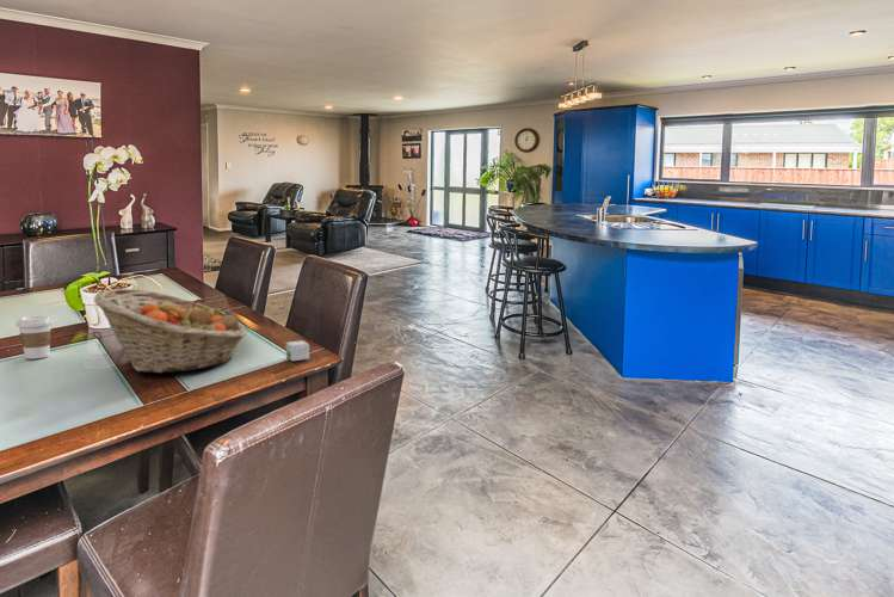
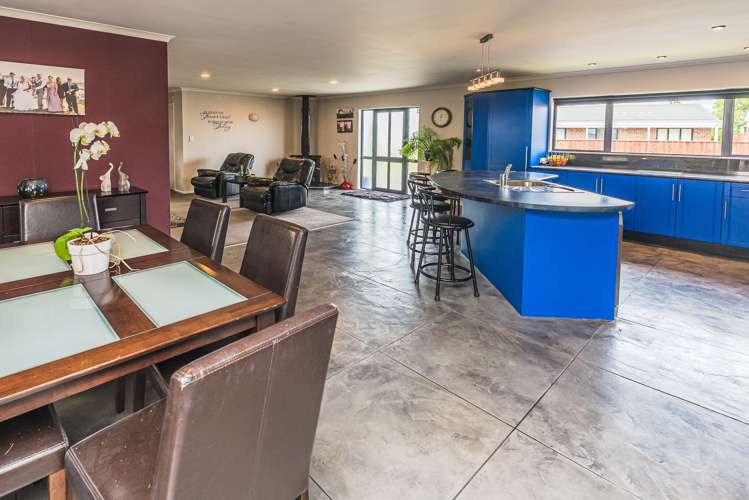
- coffee cup (36, 337)
- fruit basket (175, 325)
- small box (297, 350)
